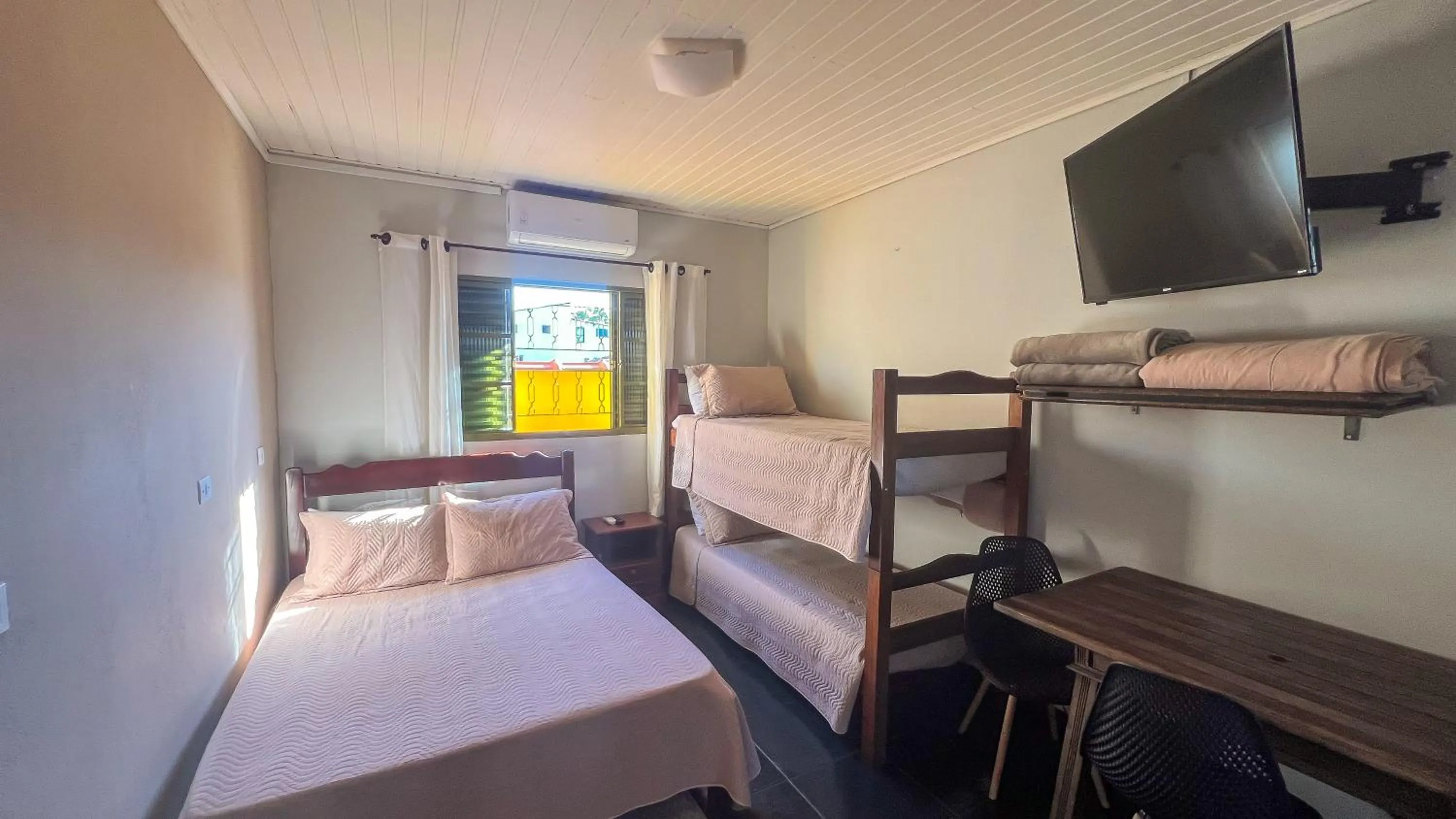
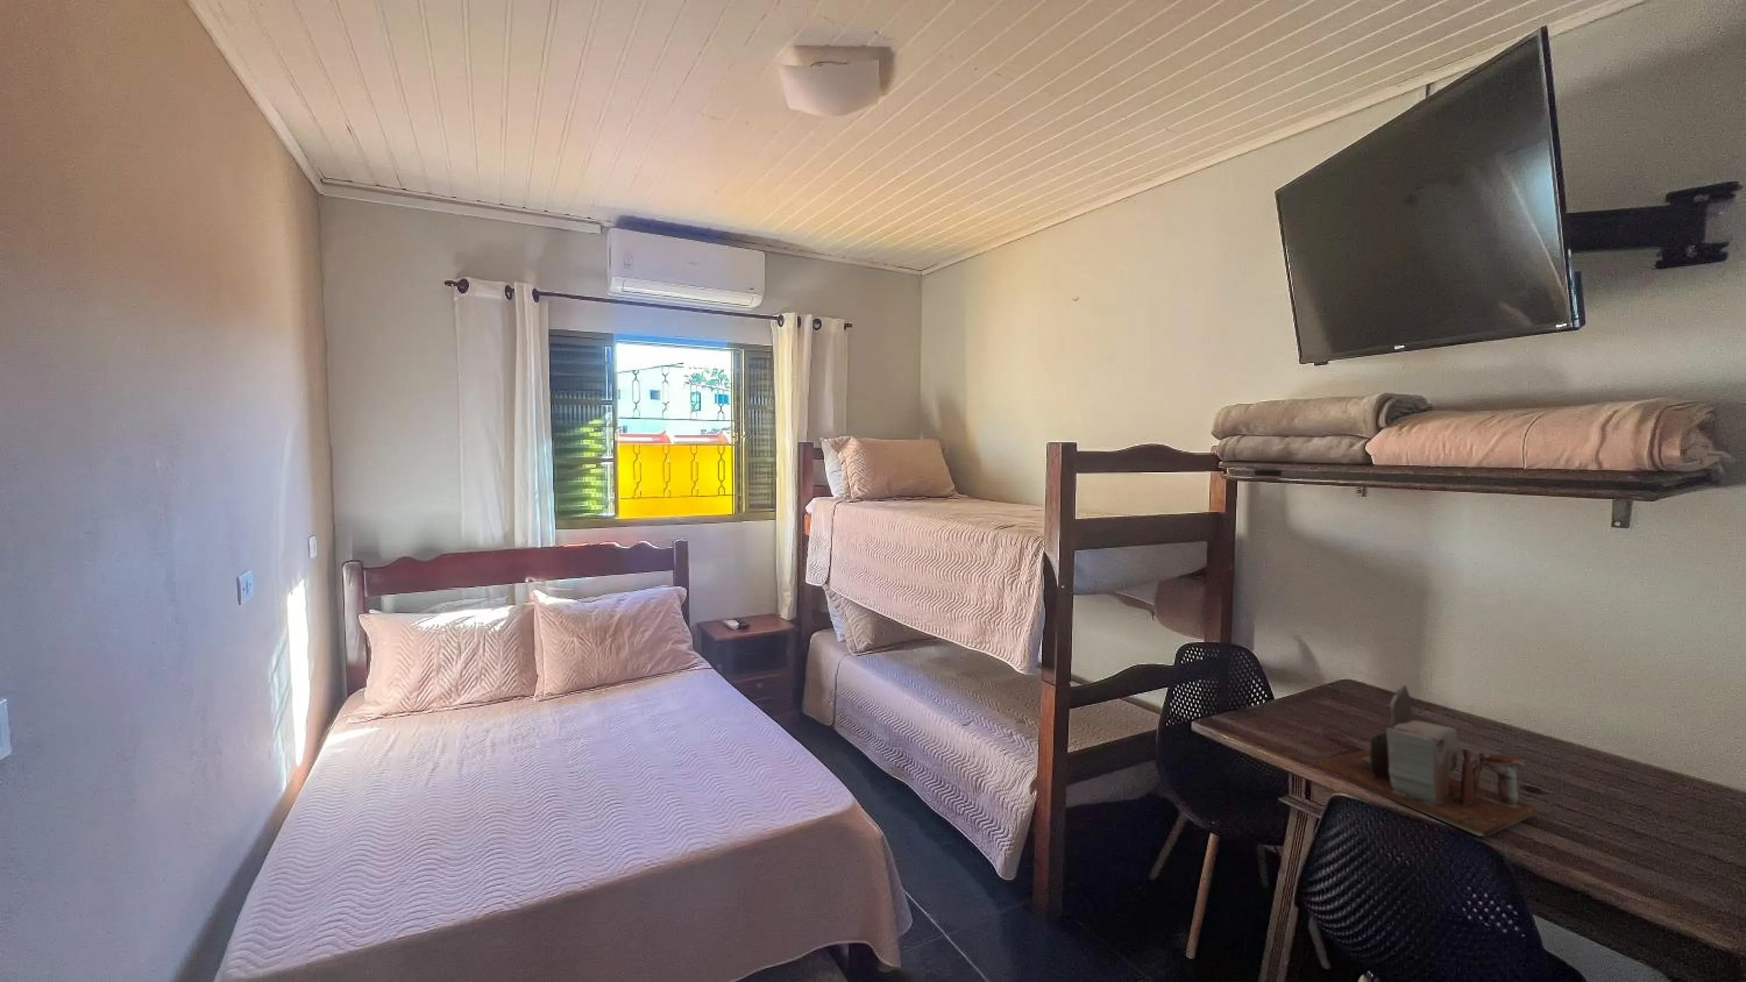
+ desk organizer (1420, 741)
